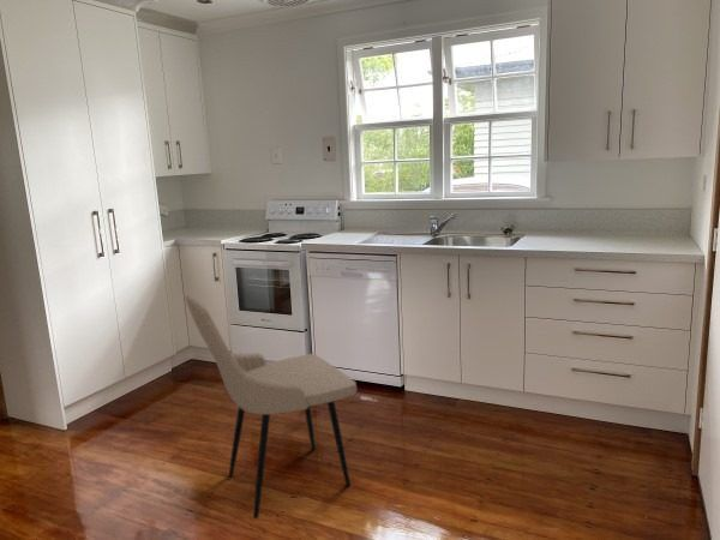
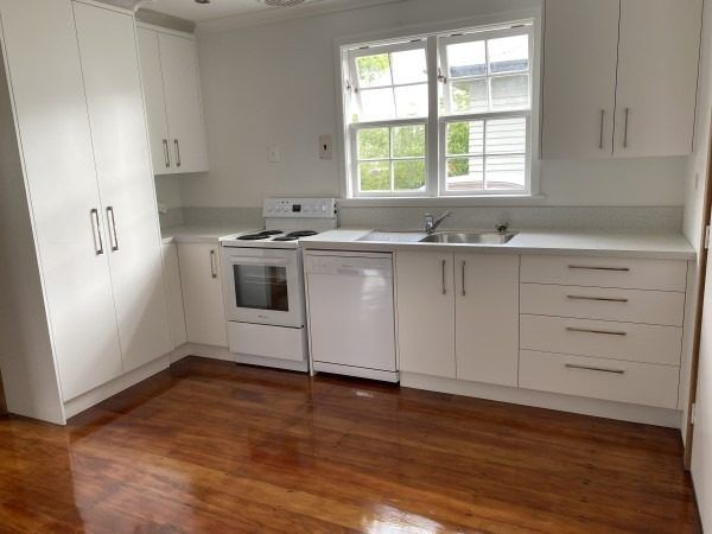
- dining chair (271, 388)
